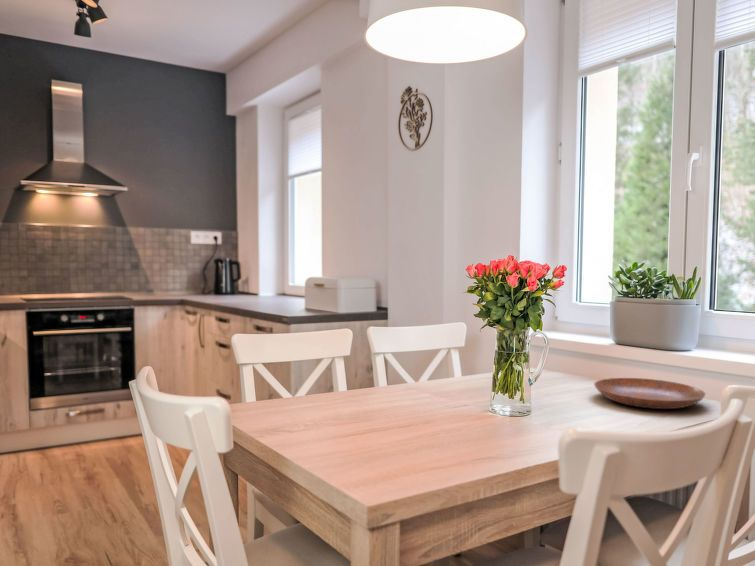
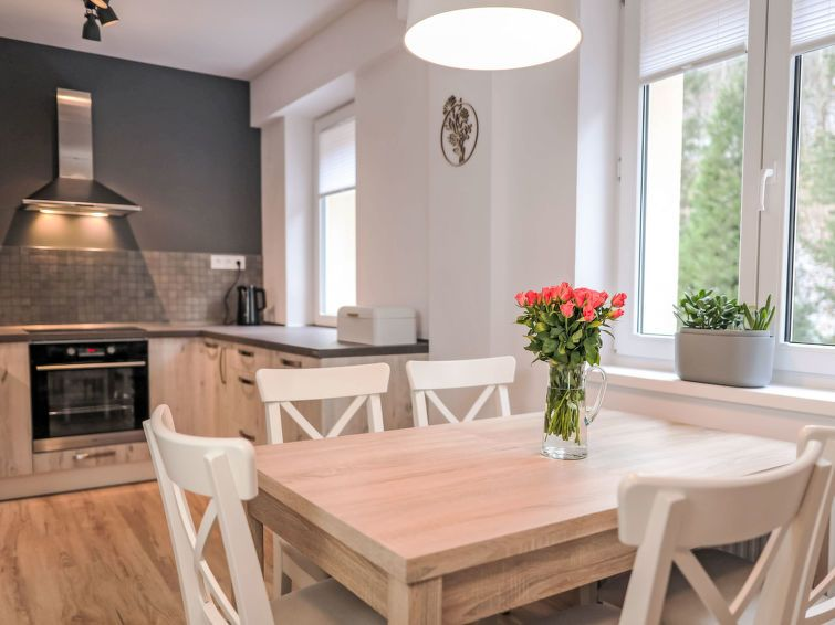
- bowl (647, 394)
